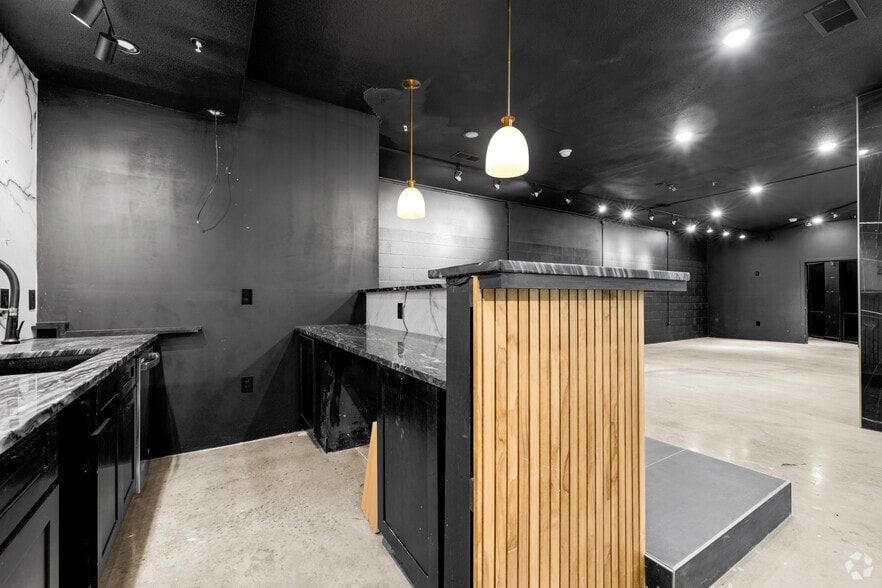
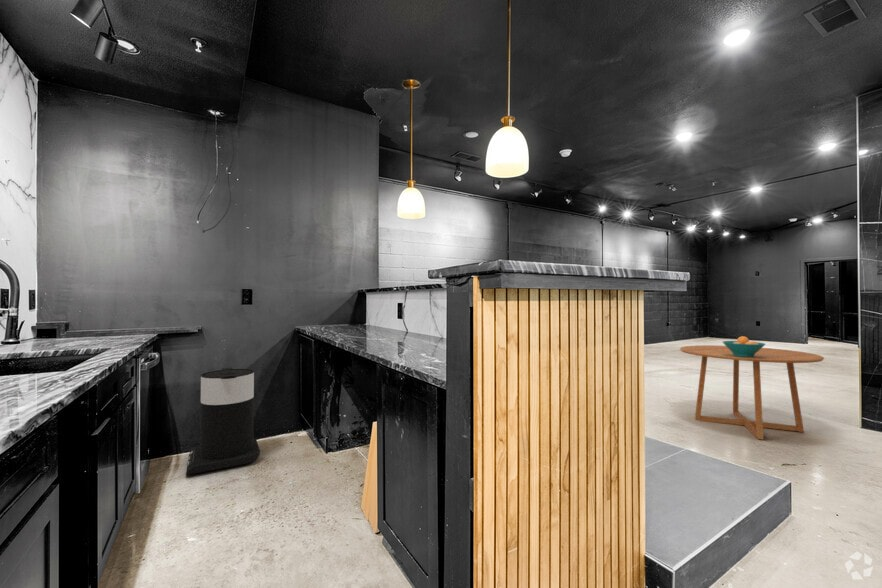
+ fruit bowl (743, 346)
+ trash can (224, 414)
+ dining table (738, 388)
